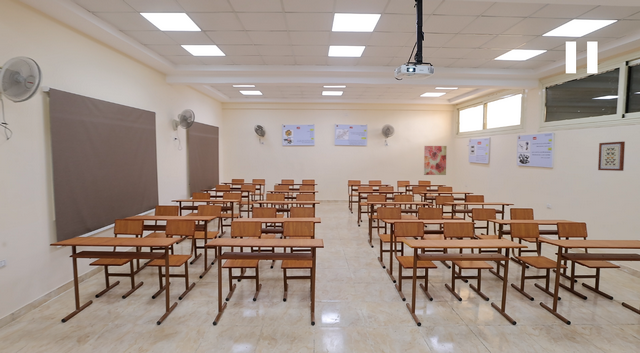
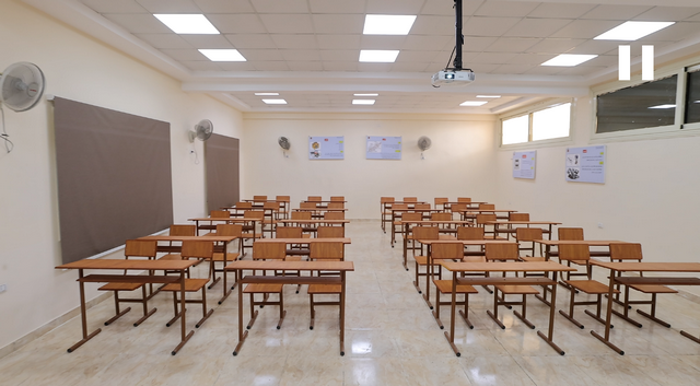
- wall art (435, 160)
- wall art (610, 156)
